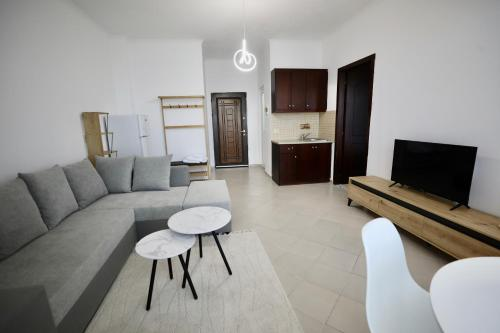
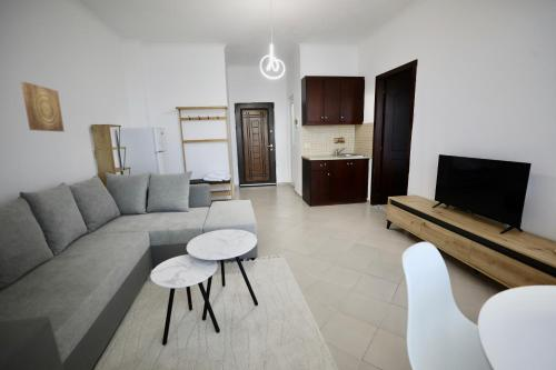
+ wall art (44, 109)
